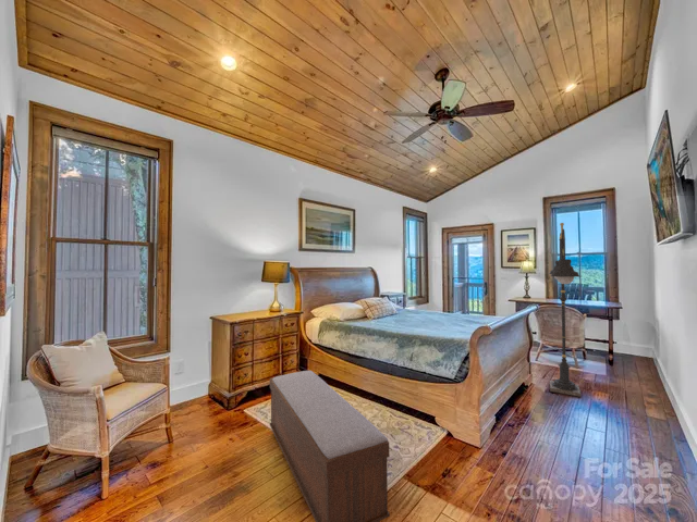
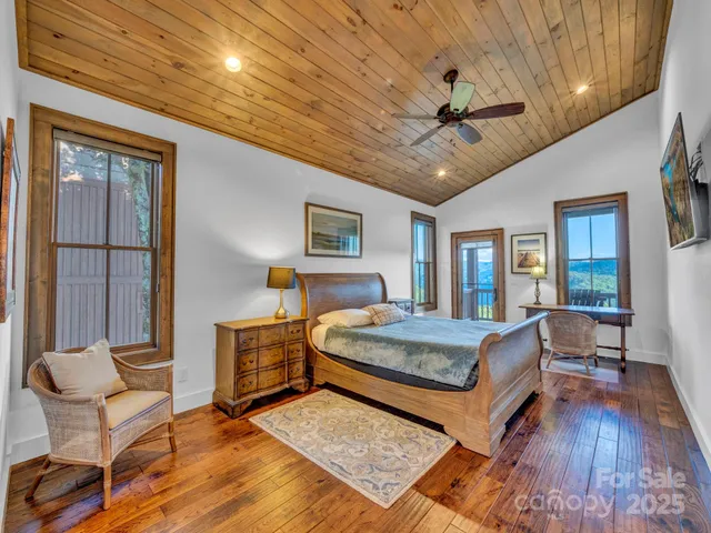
- floor lamp (563, 306)
- bench (317, 433)
